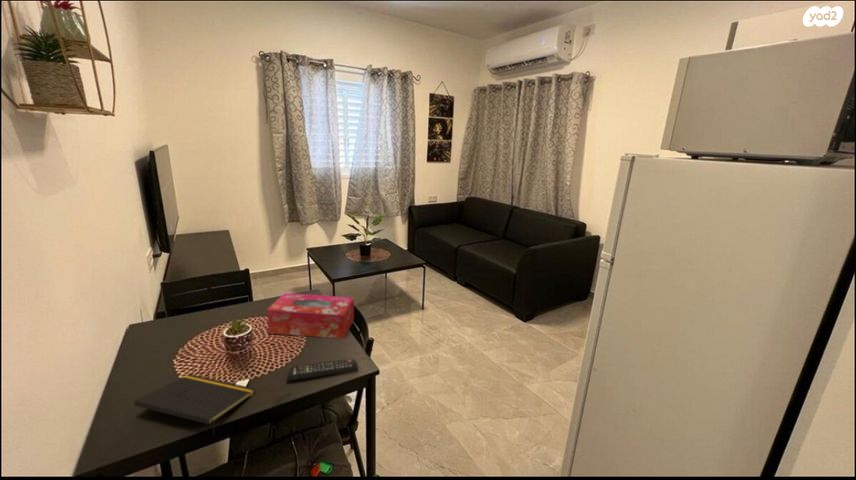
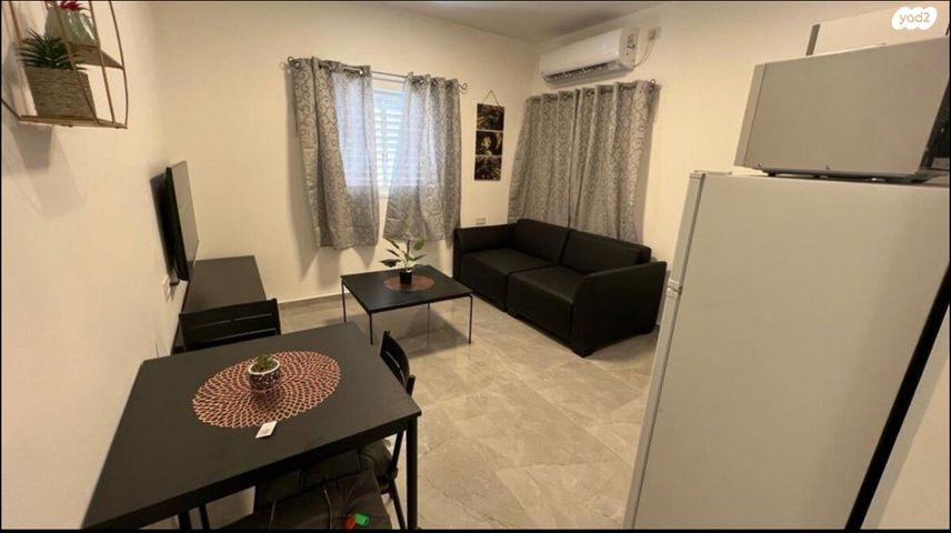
- tissue box (313, 314)
- notepad (198, 396)
- remote control (323, 369)
